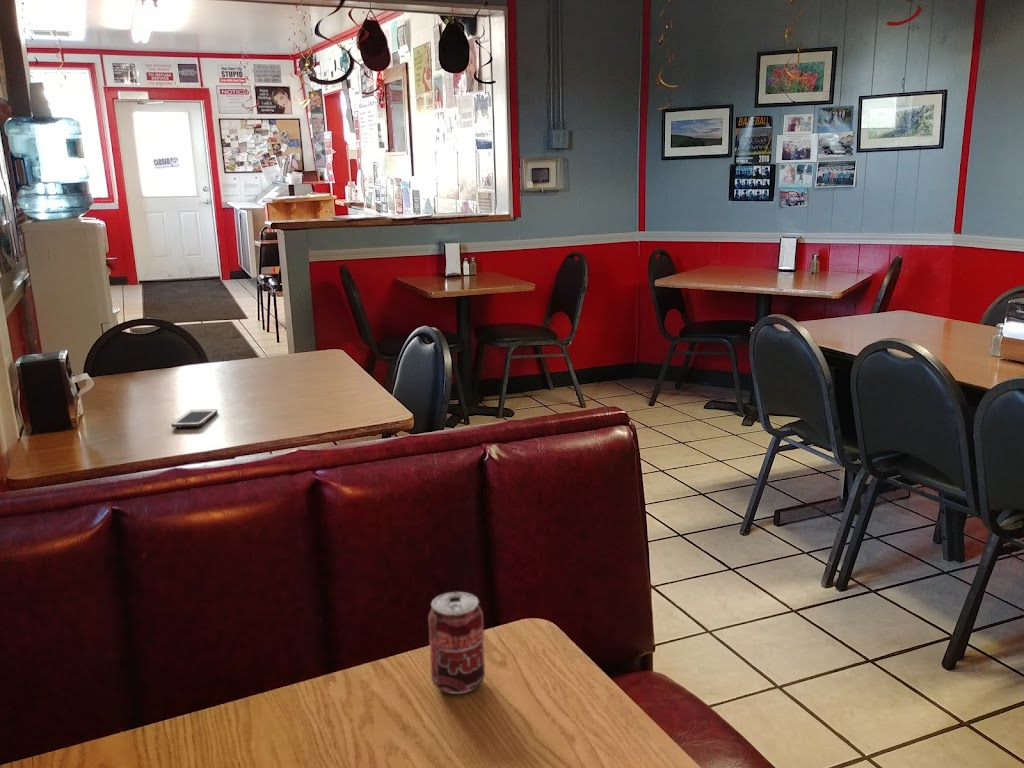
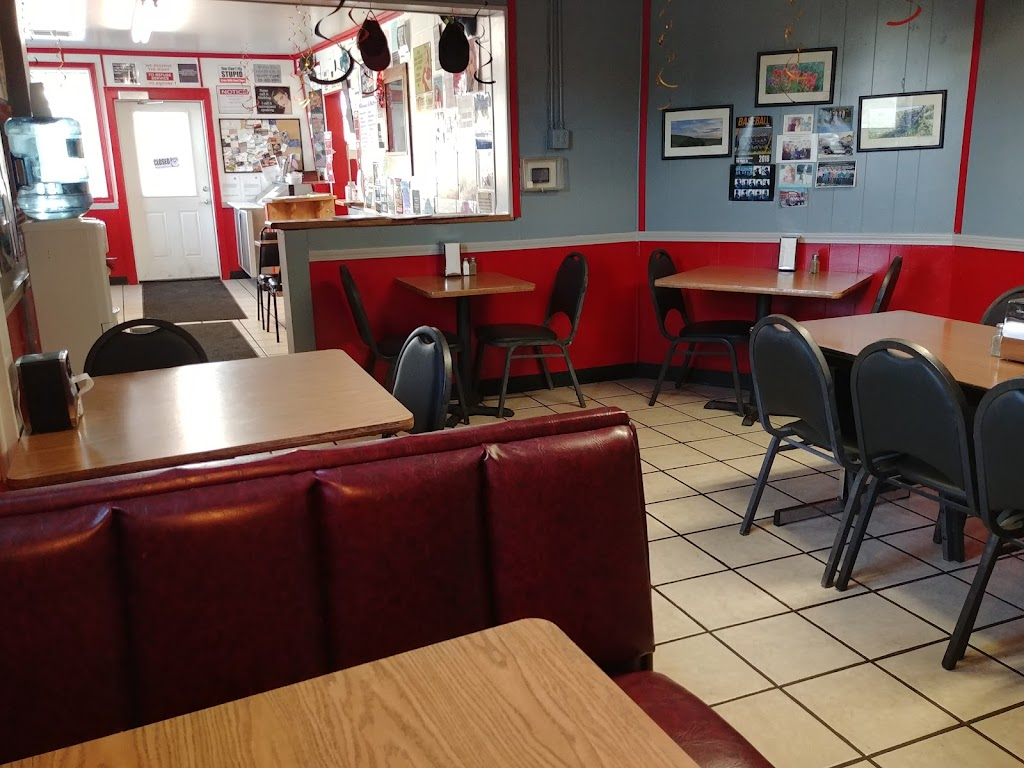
- cell phone (195, 418)
- beverage can (456, 641)
